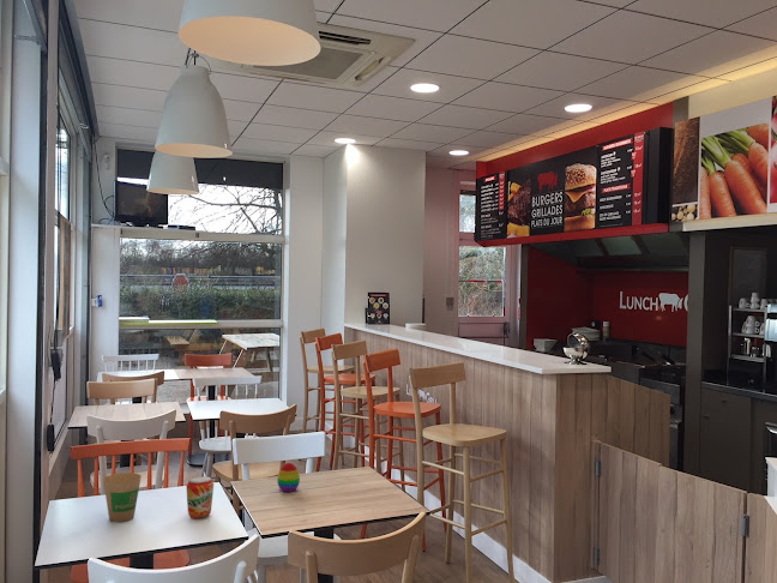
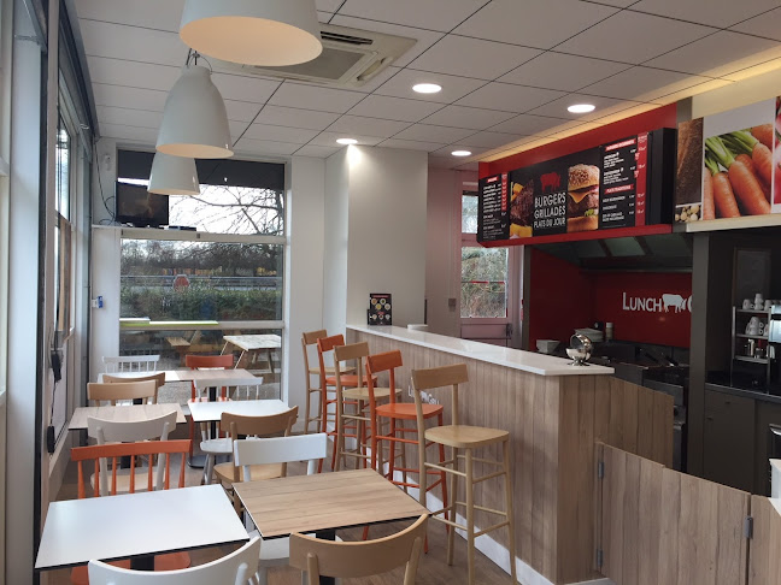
- paper cup (121, 497)
- decorative egg (288, 475)
- beverage can (199, 497)
